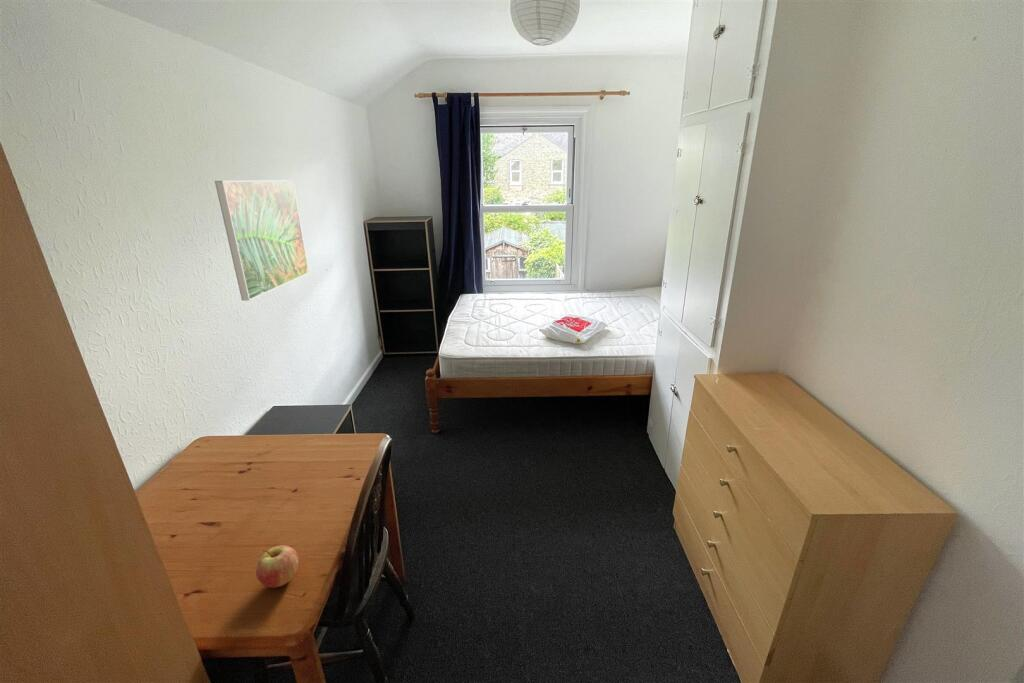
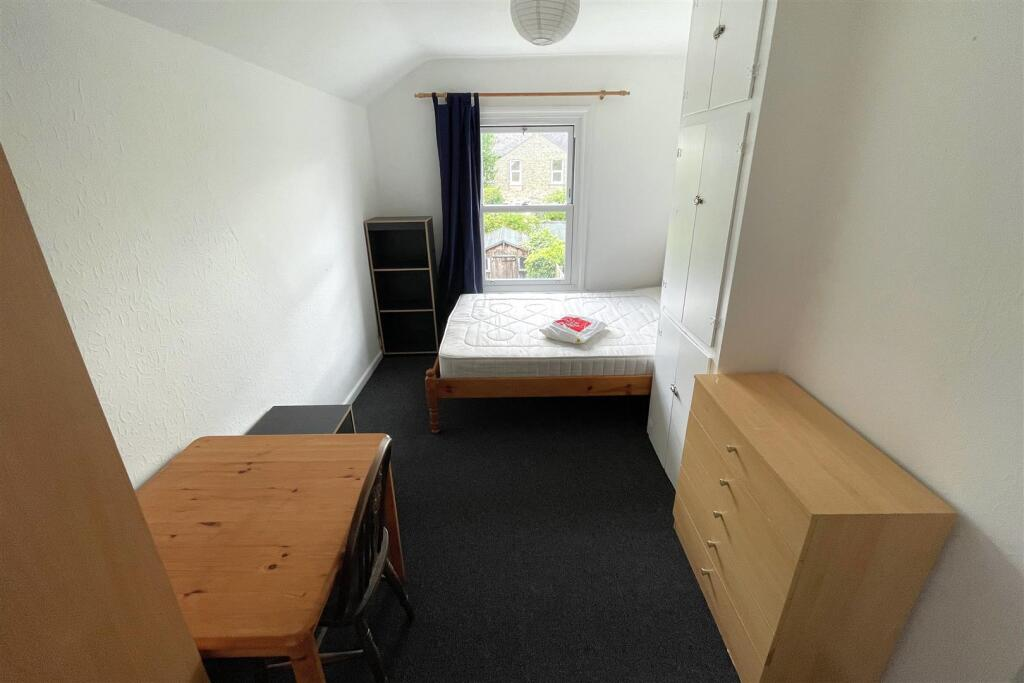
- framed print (270, 234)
- fruit (277, 565)
